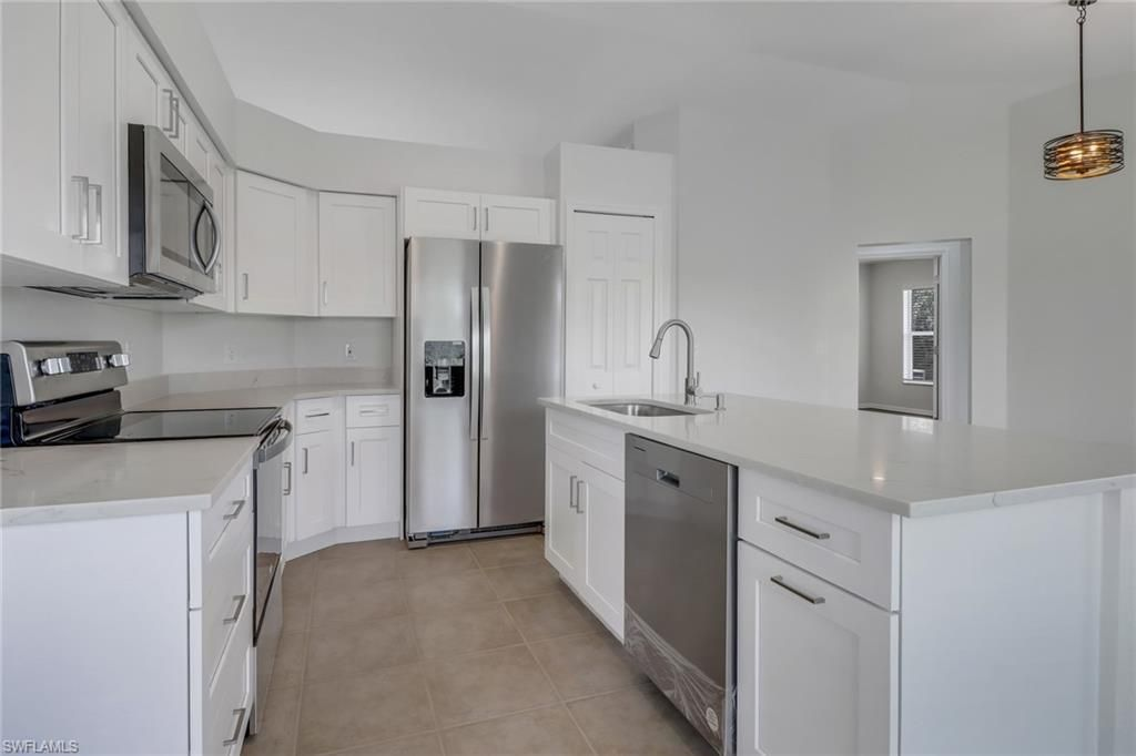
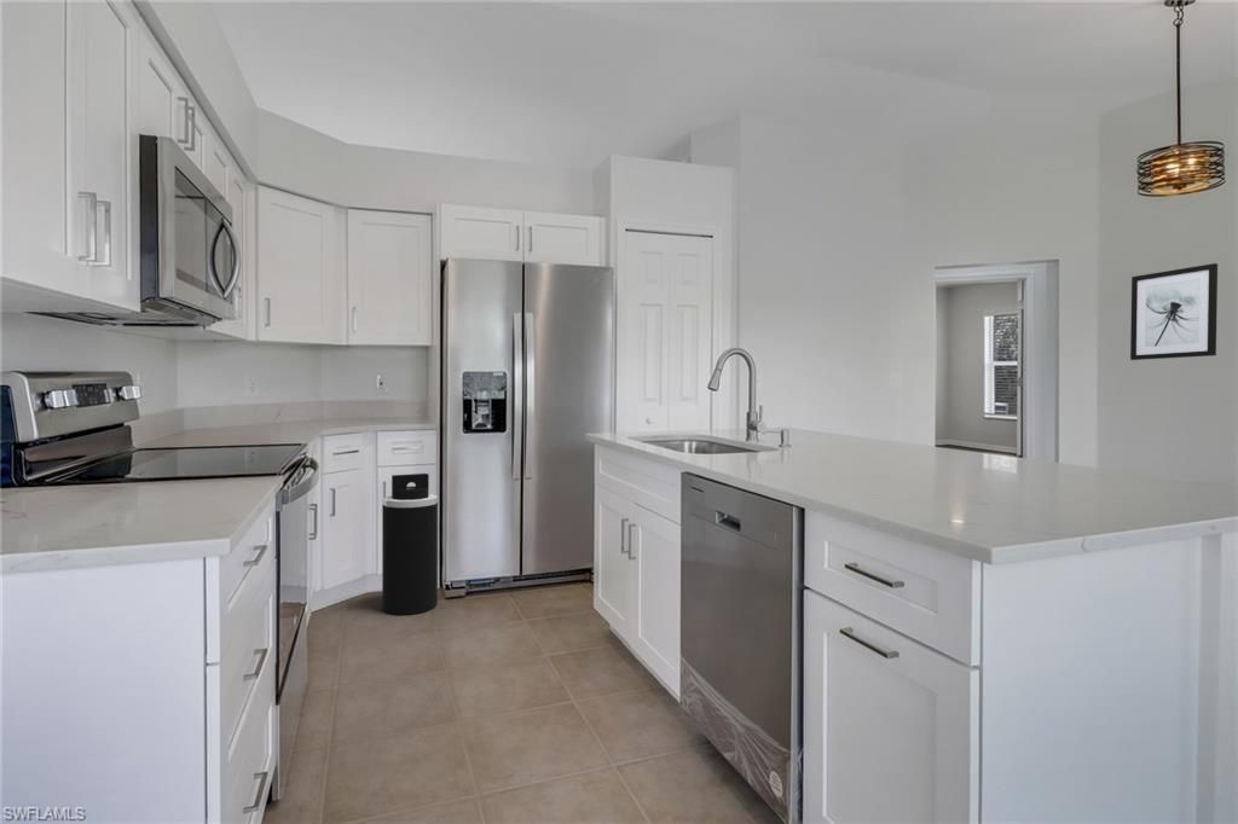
+ trash can (410, 540)
+ wall art (1172, 314)
